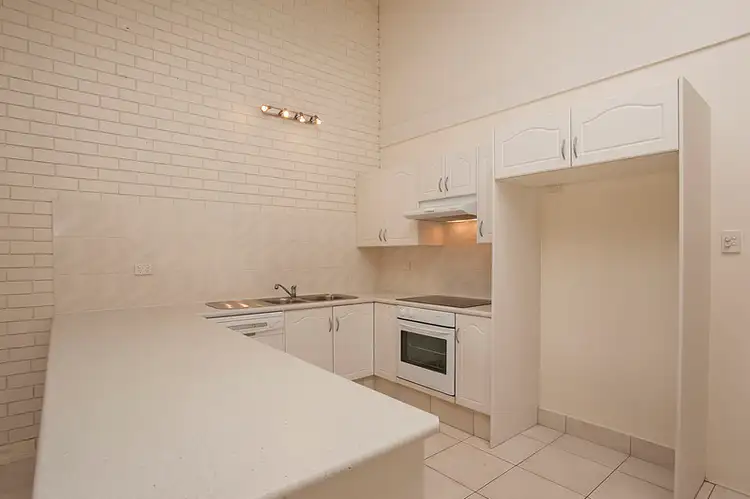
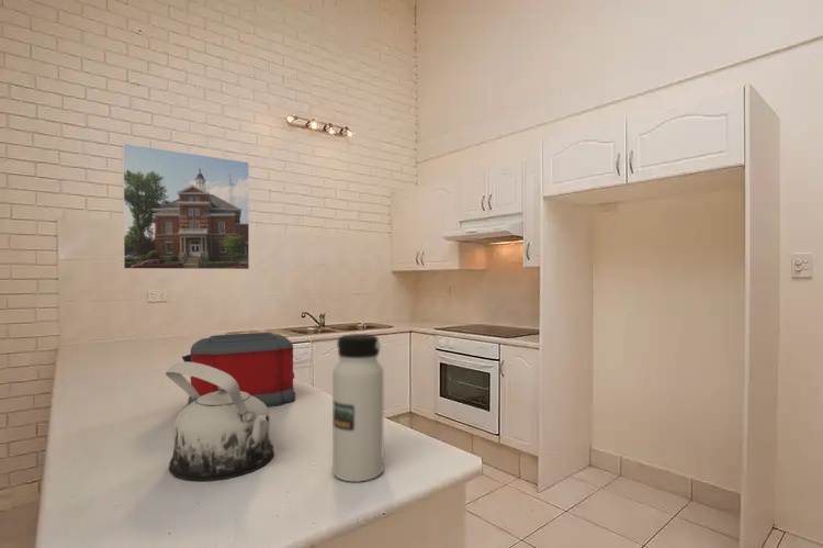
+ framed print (190, 211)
+ water bottle (358, 403)
+ teapot (228, 410)
+ toaster (240, 368)
